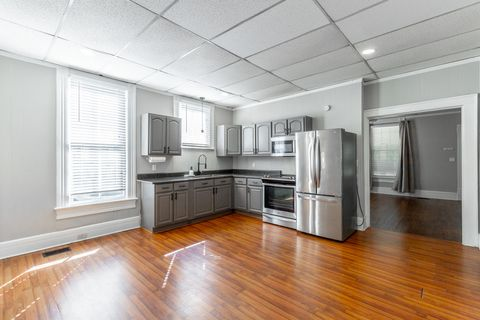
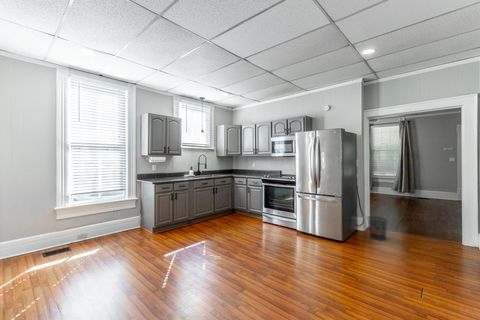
+ waste bin (377, 227)
